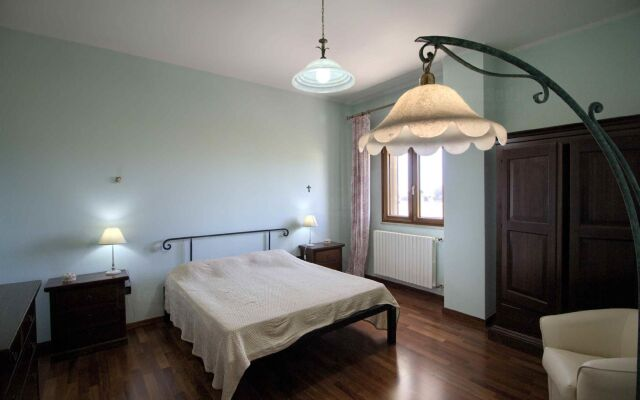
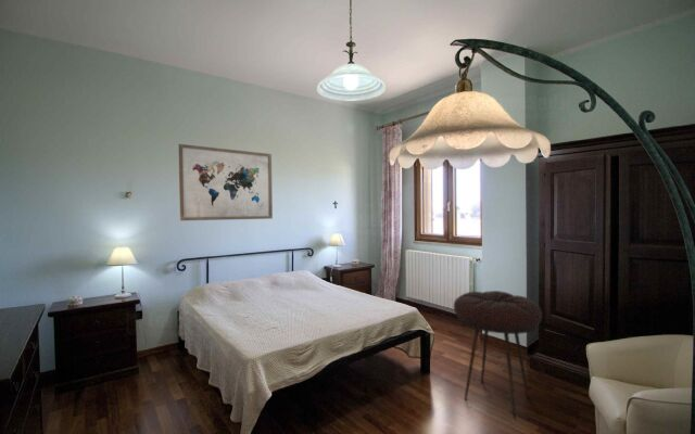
+ wall art (229, 184)
+ stool (505, 346)
